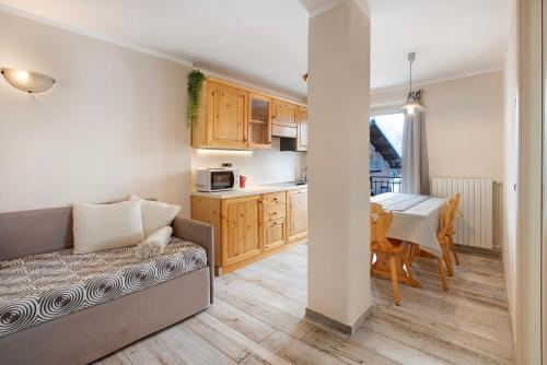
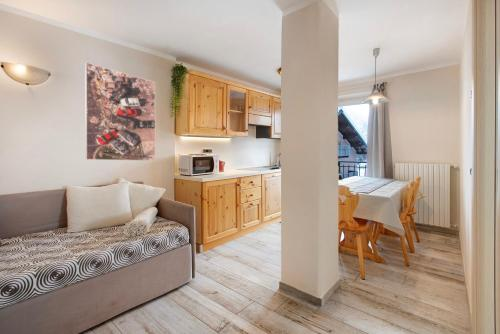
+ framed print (123, 116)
